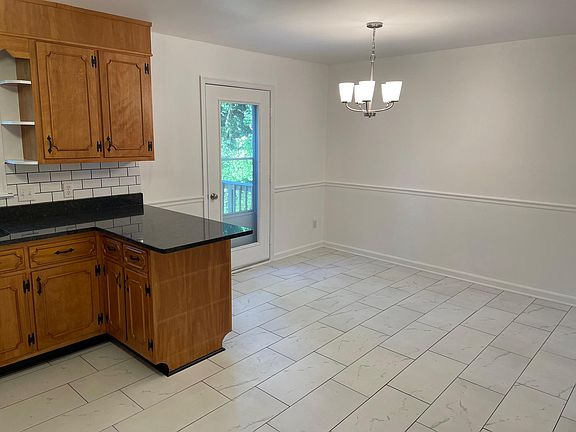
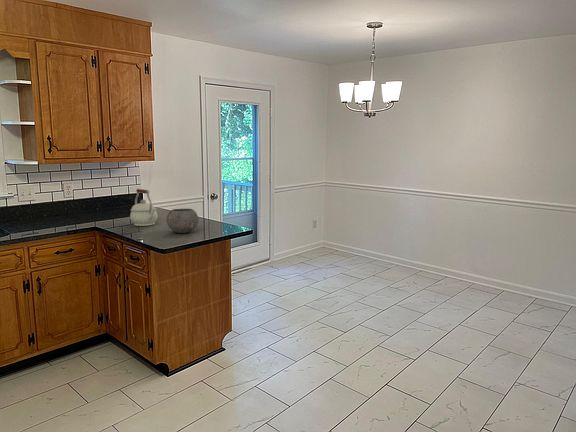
+ kettle (144, 207)
+ bowl (183, 221)
